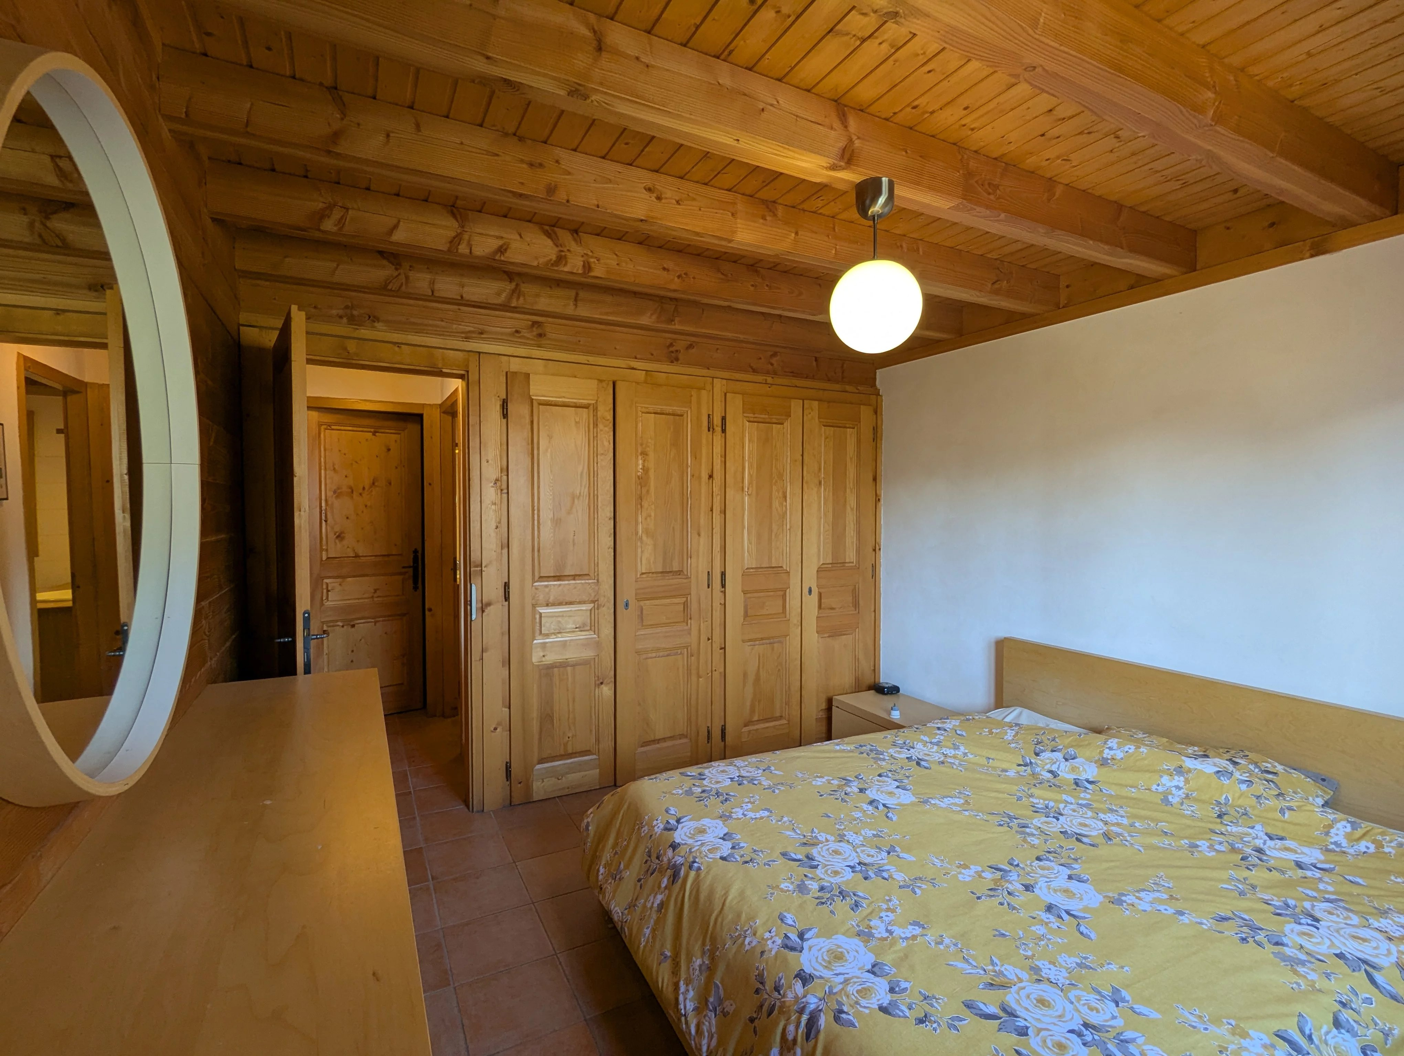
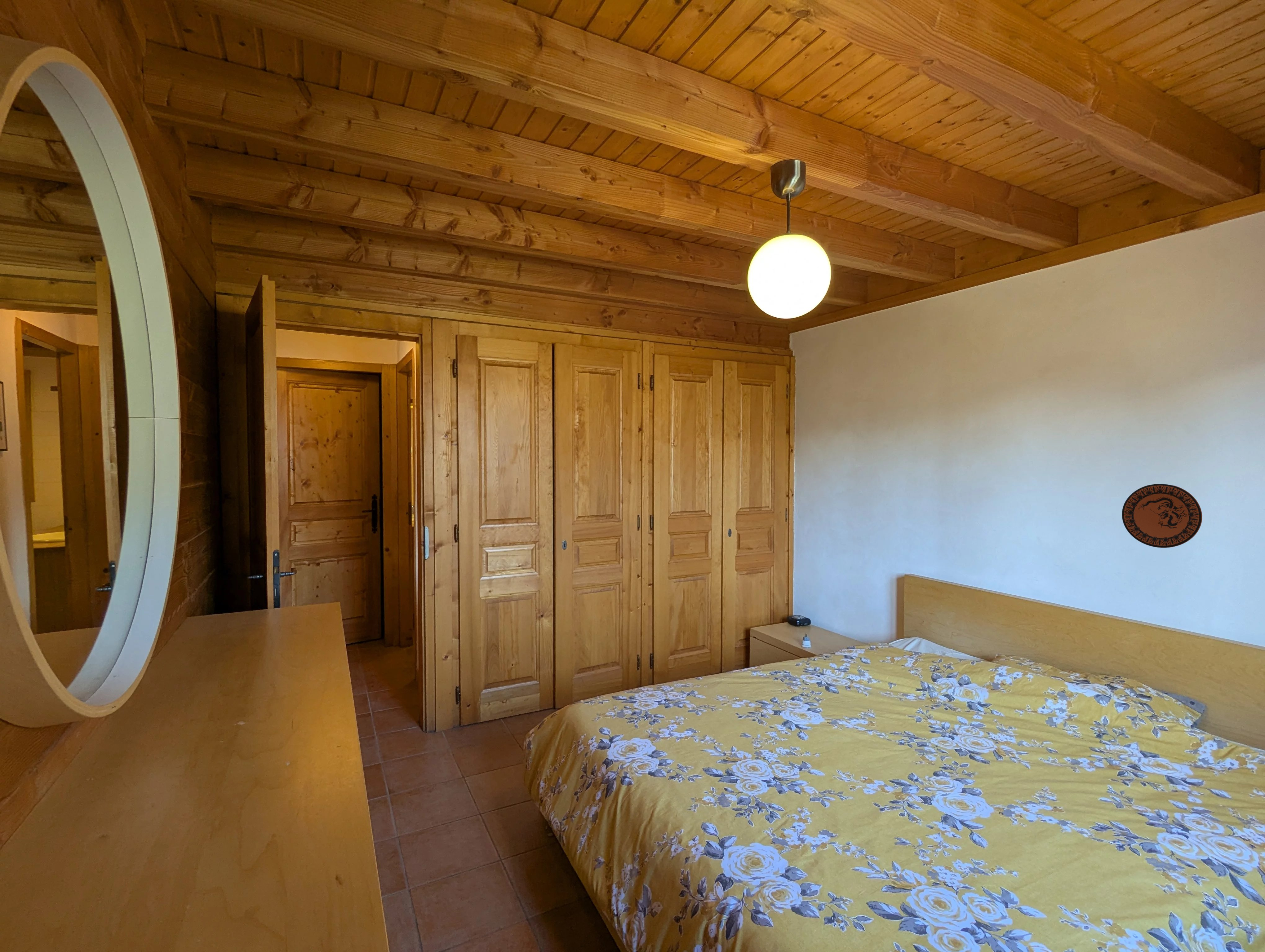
+ decorative plate (1161, 516)
